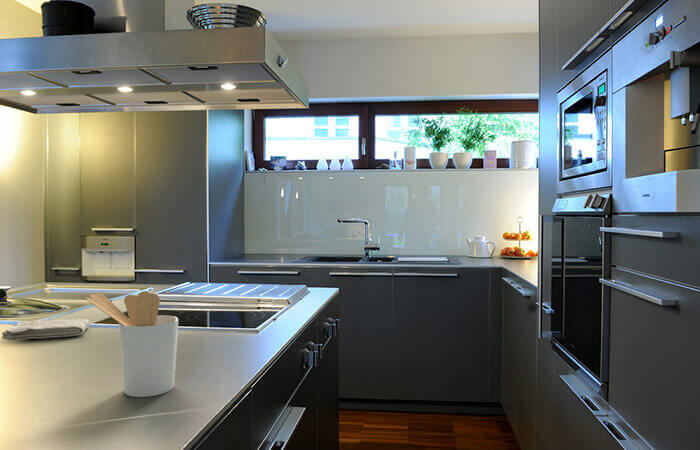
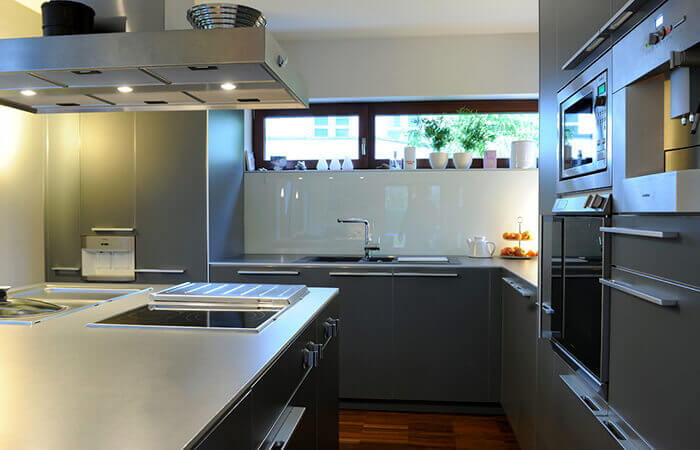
- utensil holder (133, 339)
- washcloth (48, 328)
